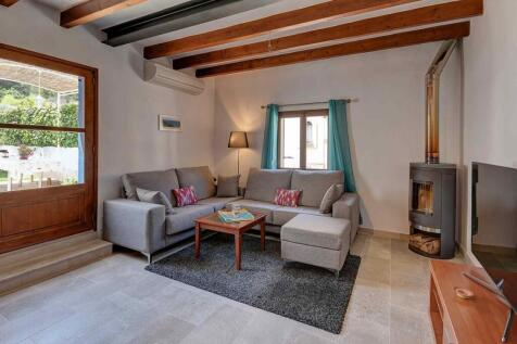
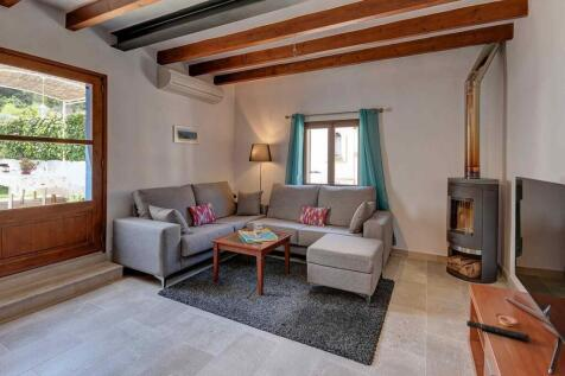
+ remote control (496, 330)
